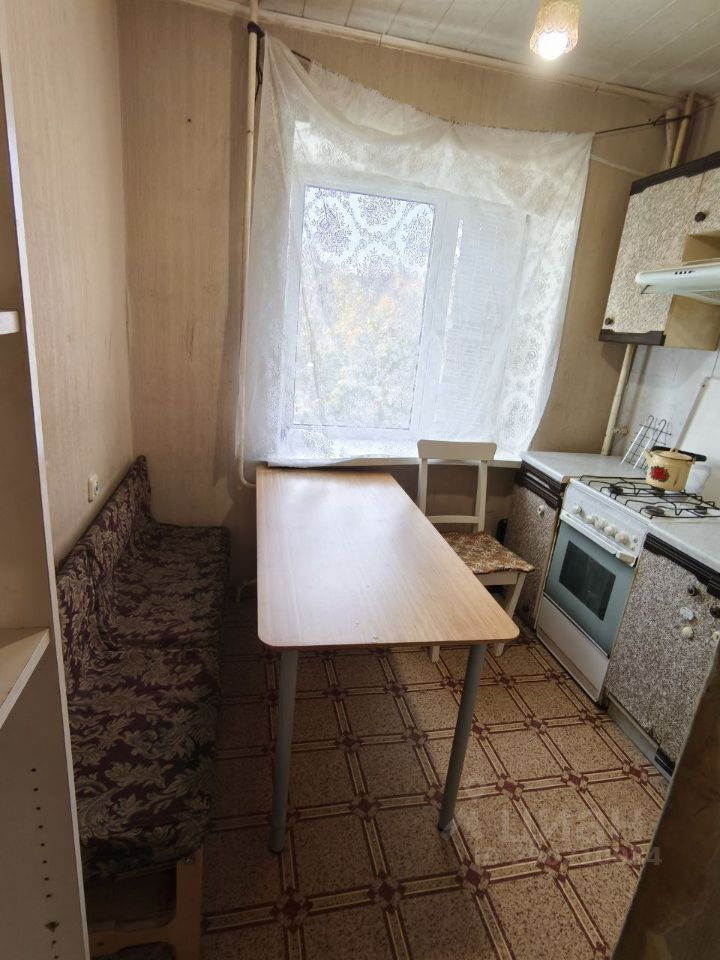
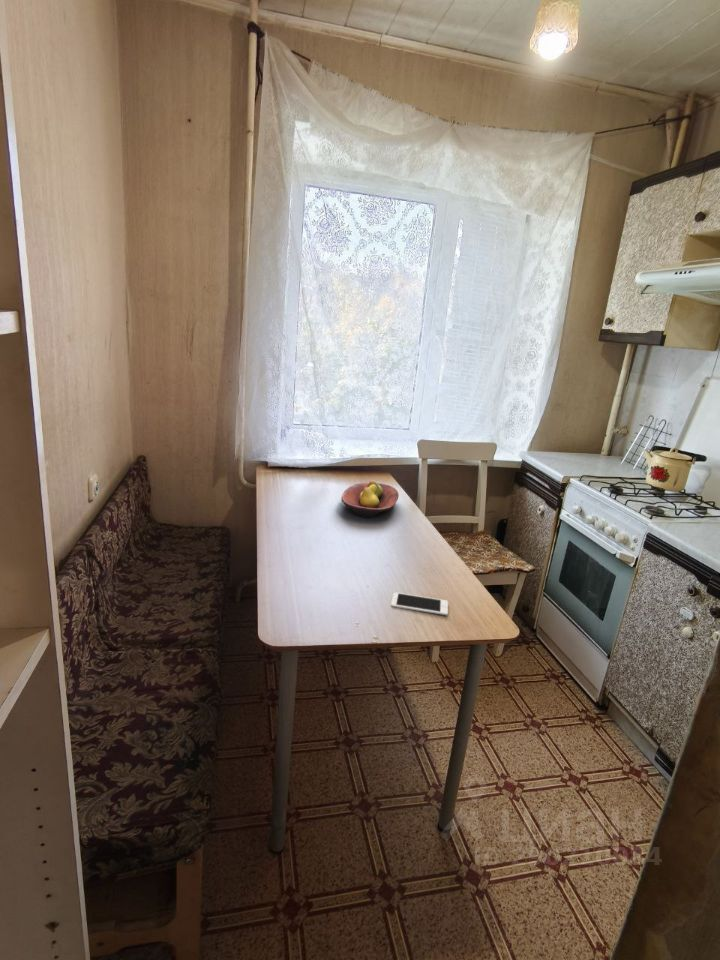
+ cell phone (419, 603)
+ fruit bowl (370, 496)
